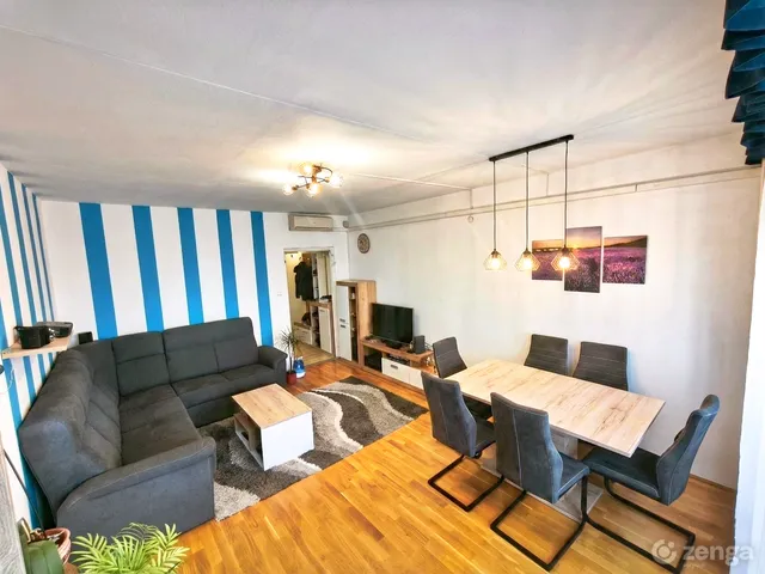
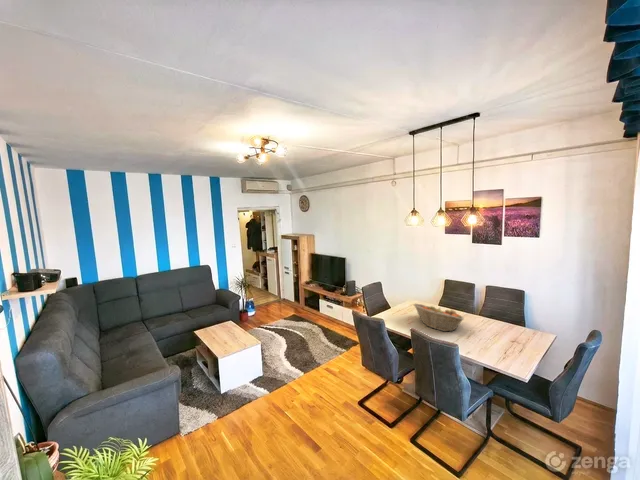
+ fruit basket (437, 314)
